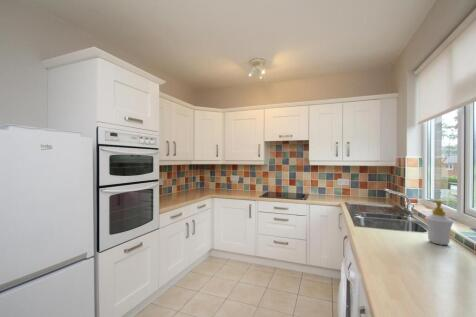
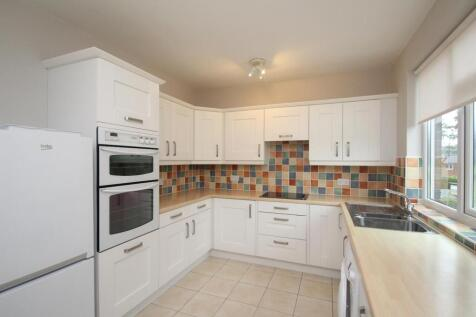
- soap bottle (438, 221)
